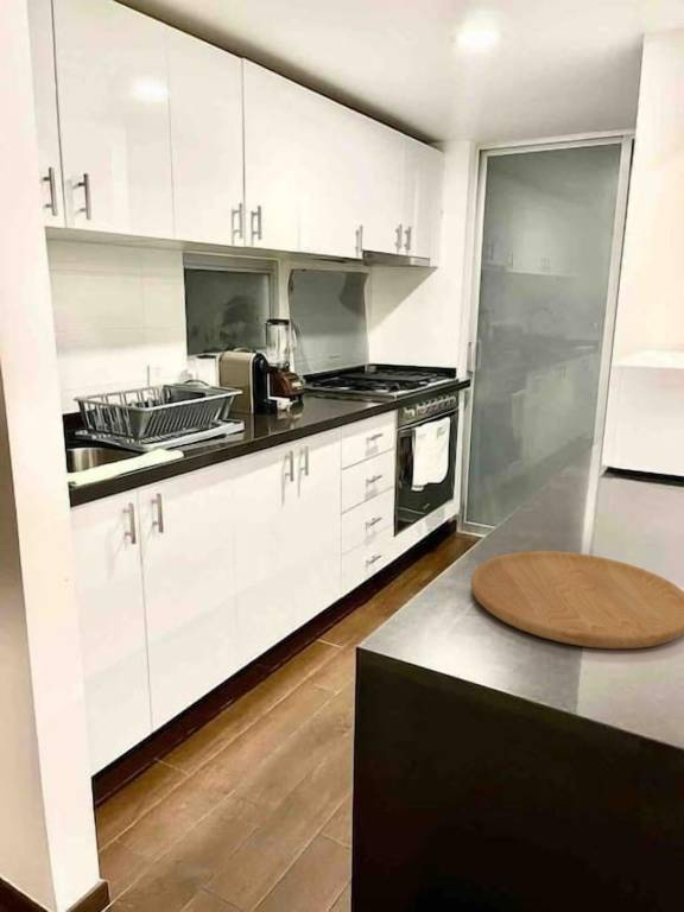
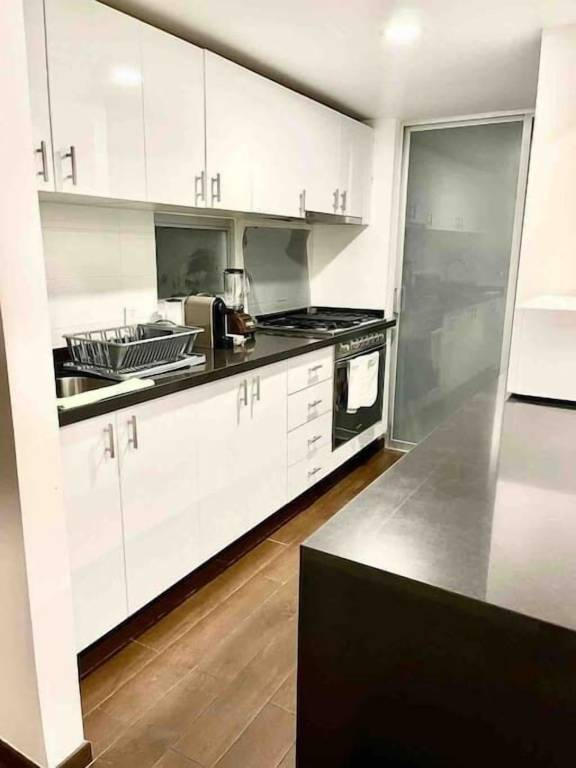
- cutting board (577, 594)
